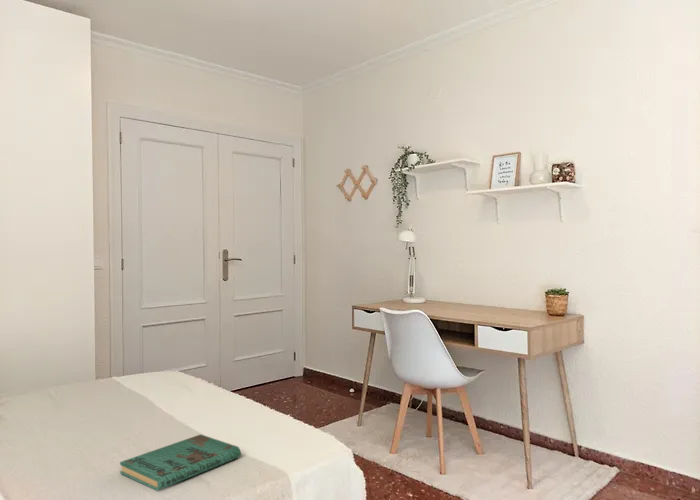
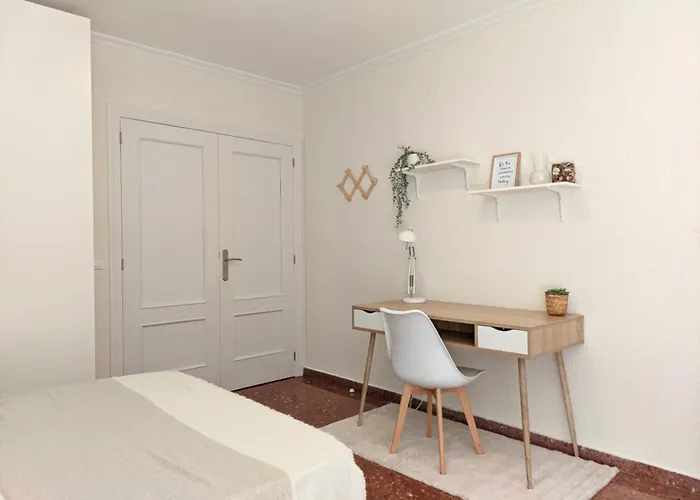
- book (182, 460)
